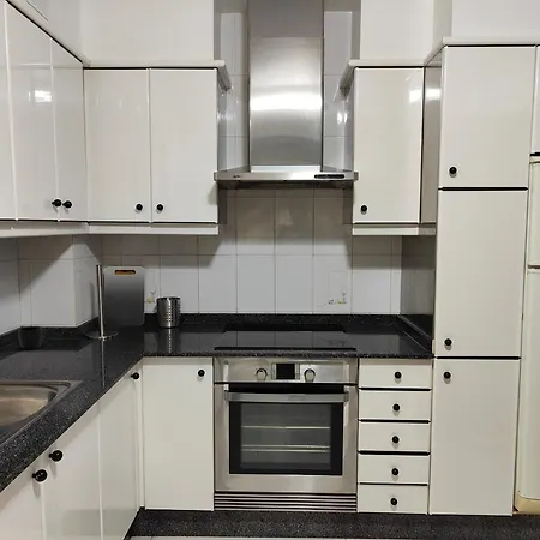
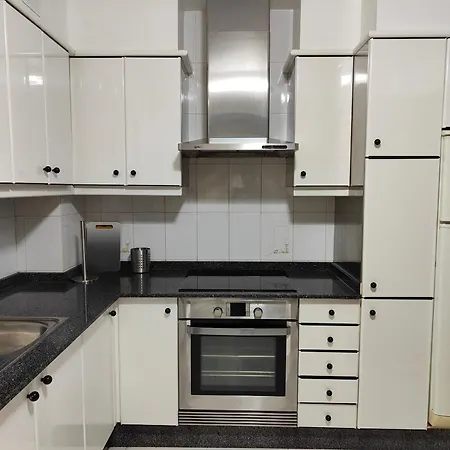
- mug (34, 337)
